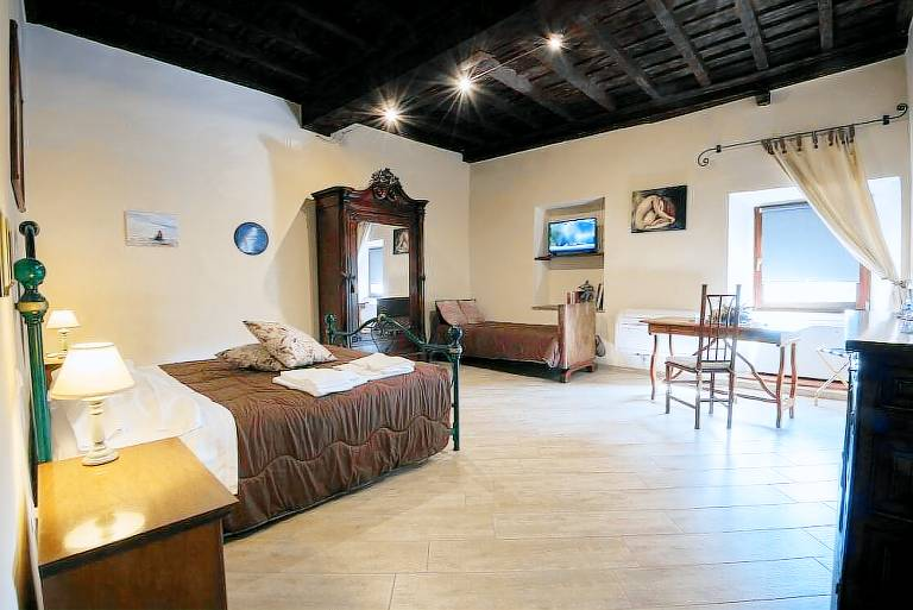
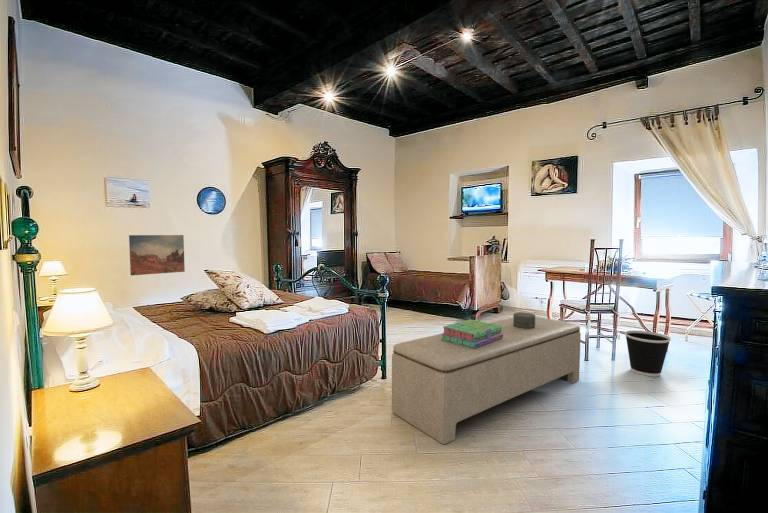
+ stack of books (472, 332)
+ wastebasket (646, 353)
+ bench (495, 363)
+ decorative box (524, 320)
+ wall art (158, 254)
